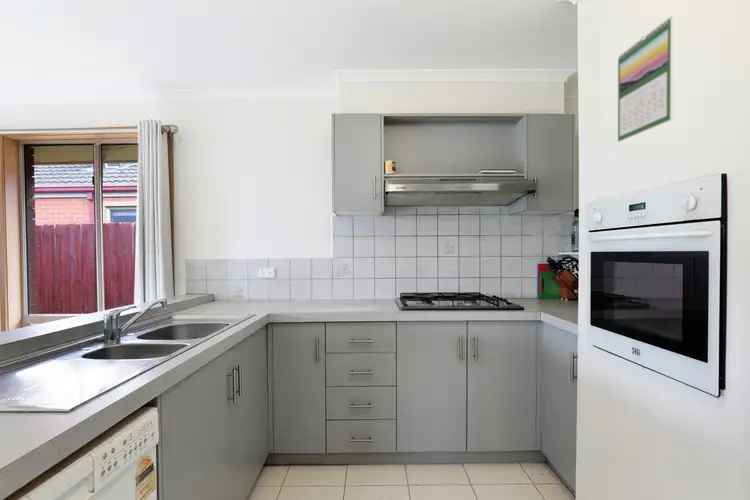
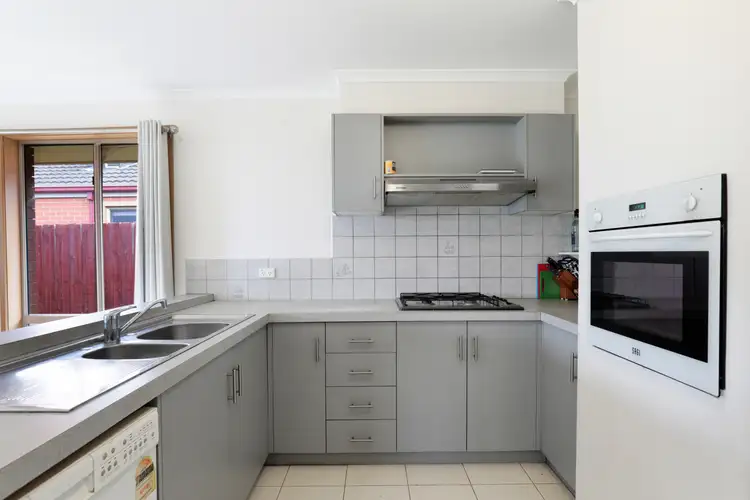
- calendar (642, 83)
